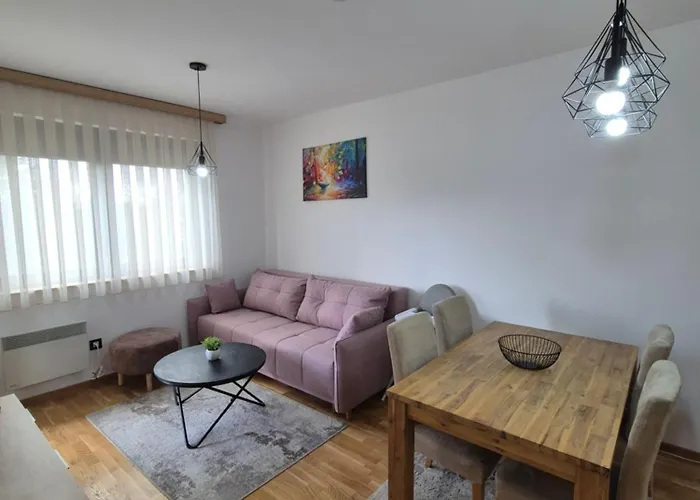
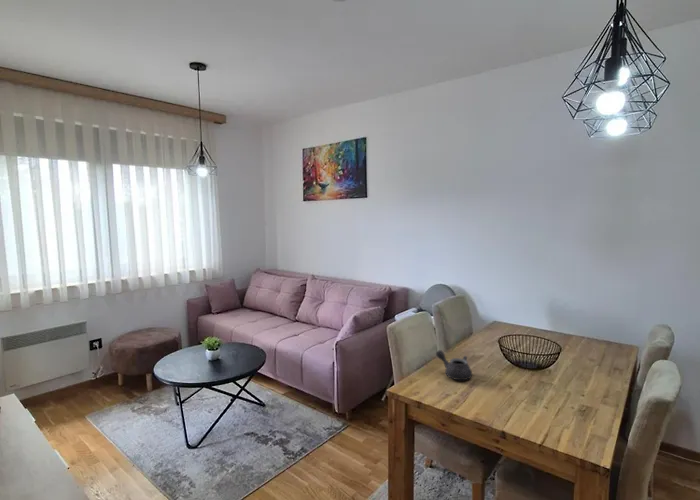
+ teapot (453, 363)
